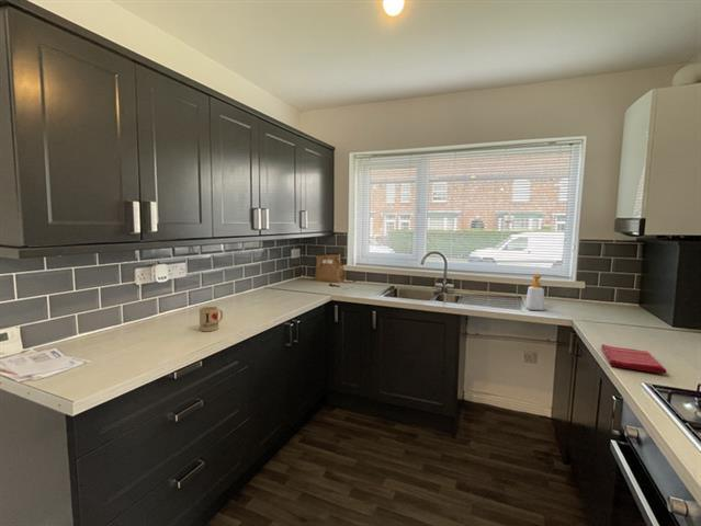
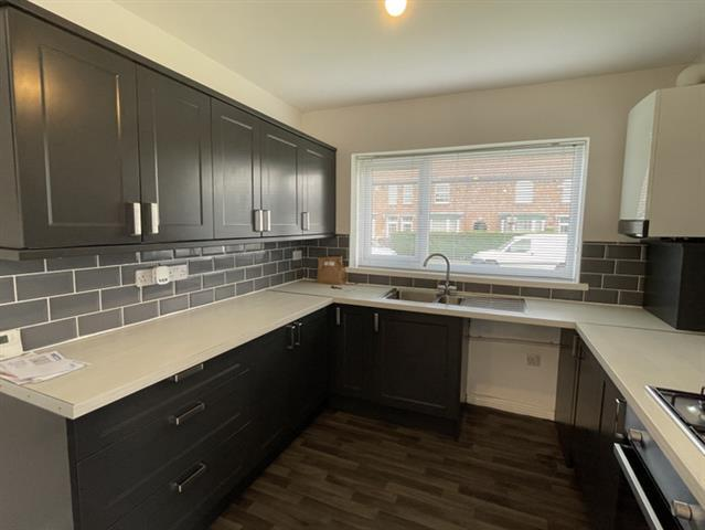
- mug (212, 318)
- dish towel (630, 357)
- soap bottle (534, 290)
